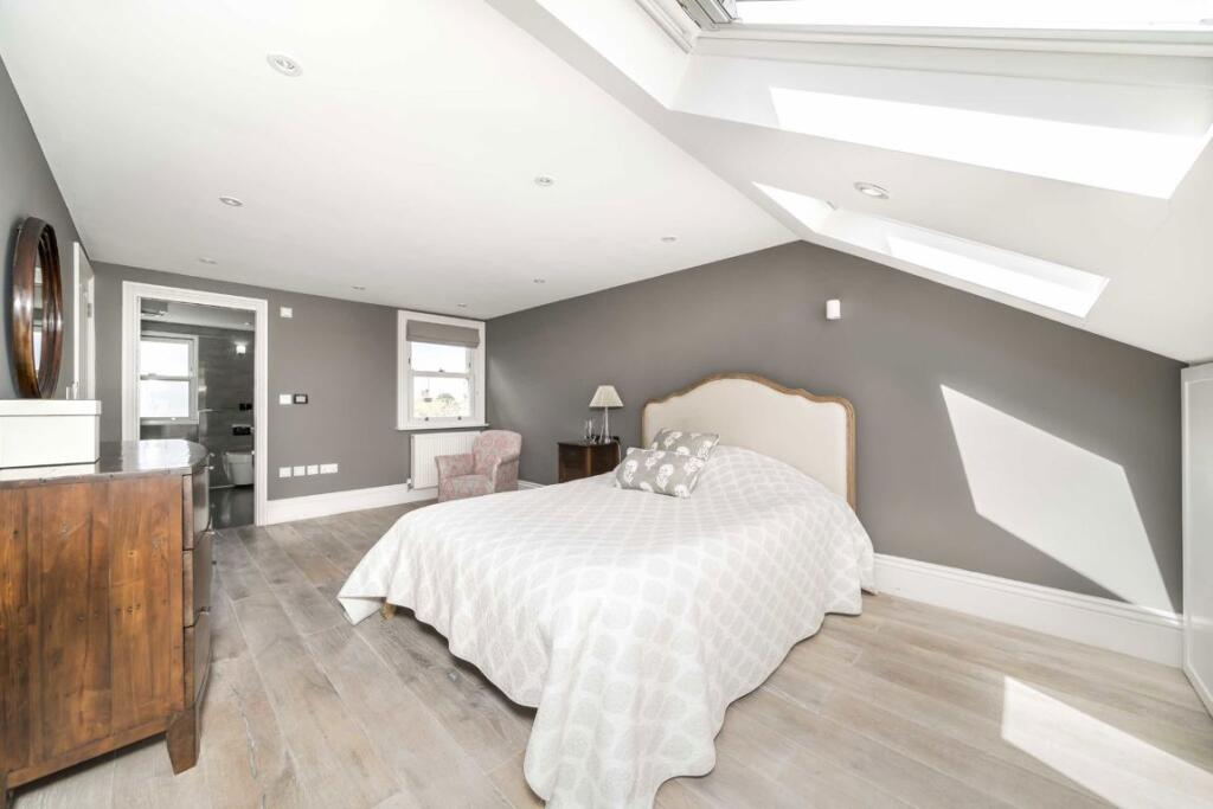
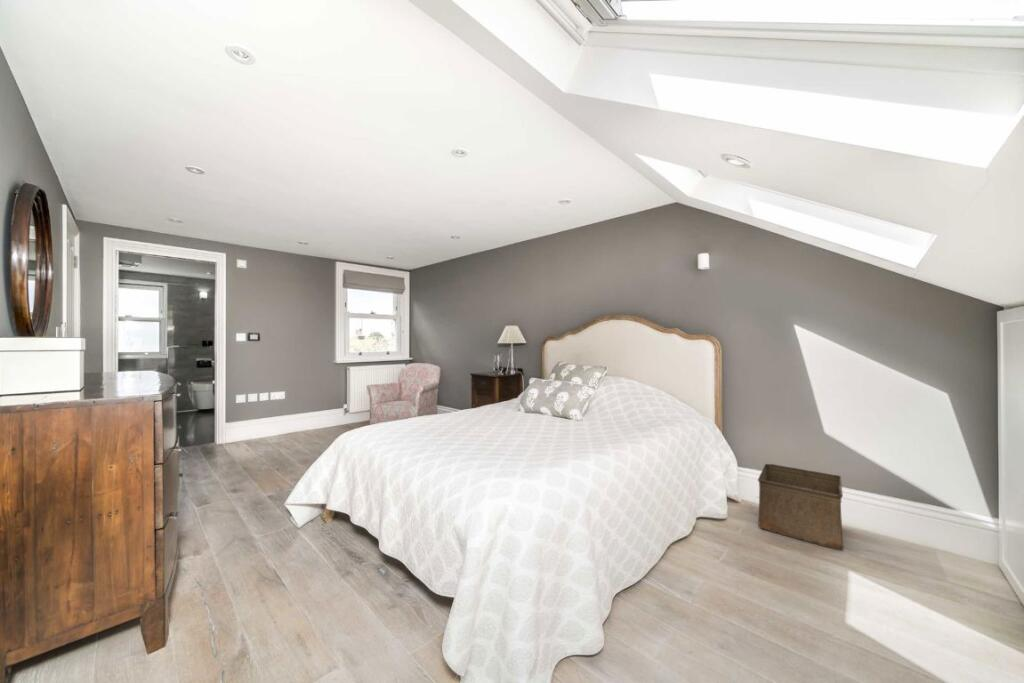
+ storage bin (800, 502)
